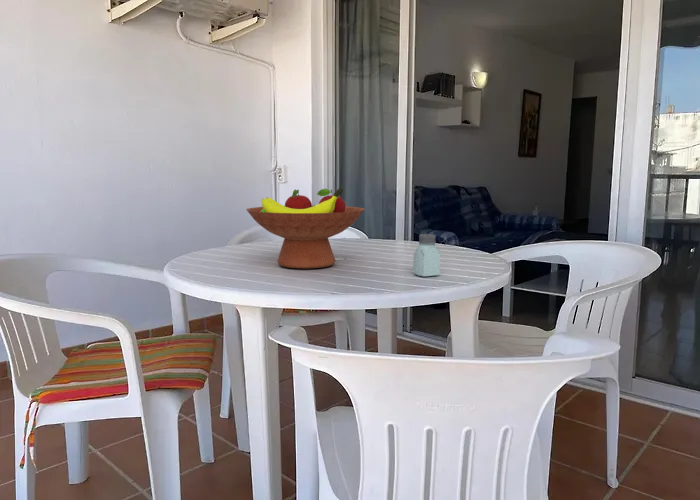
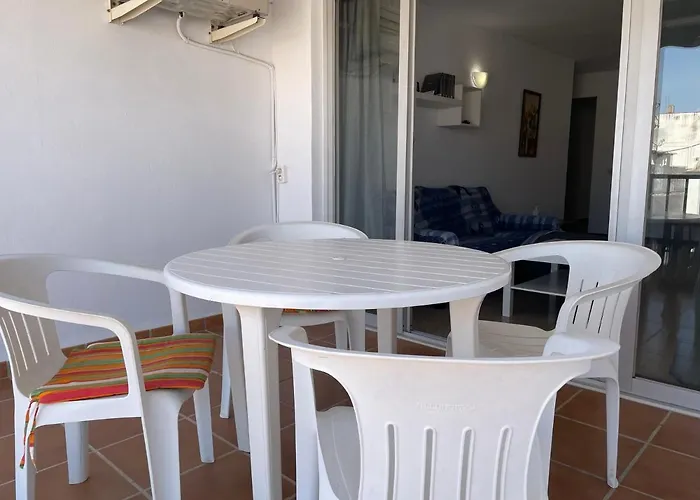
- saltshaker (426, 254)
- fruit bowl (306, 225)
